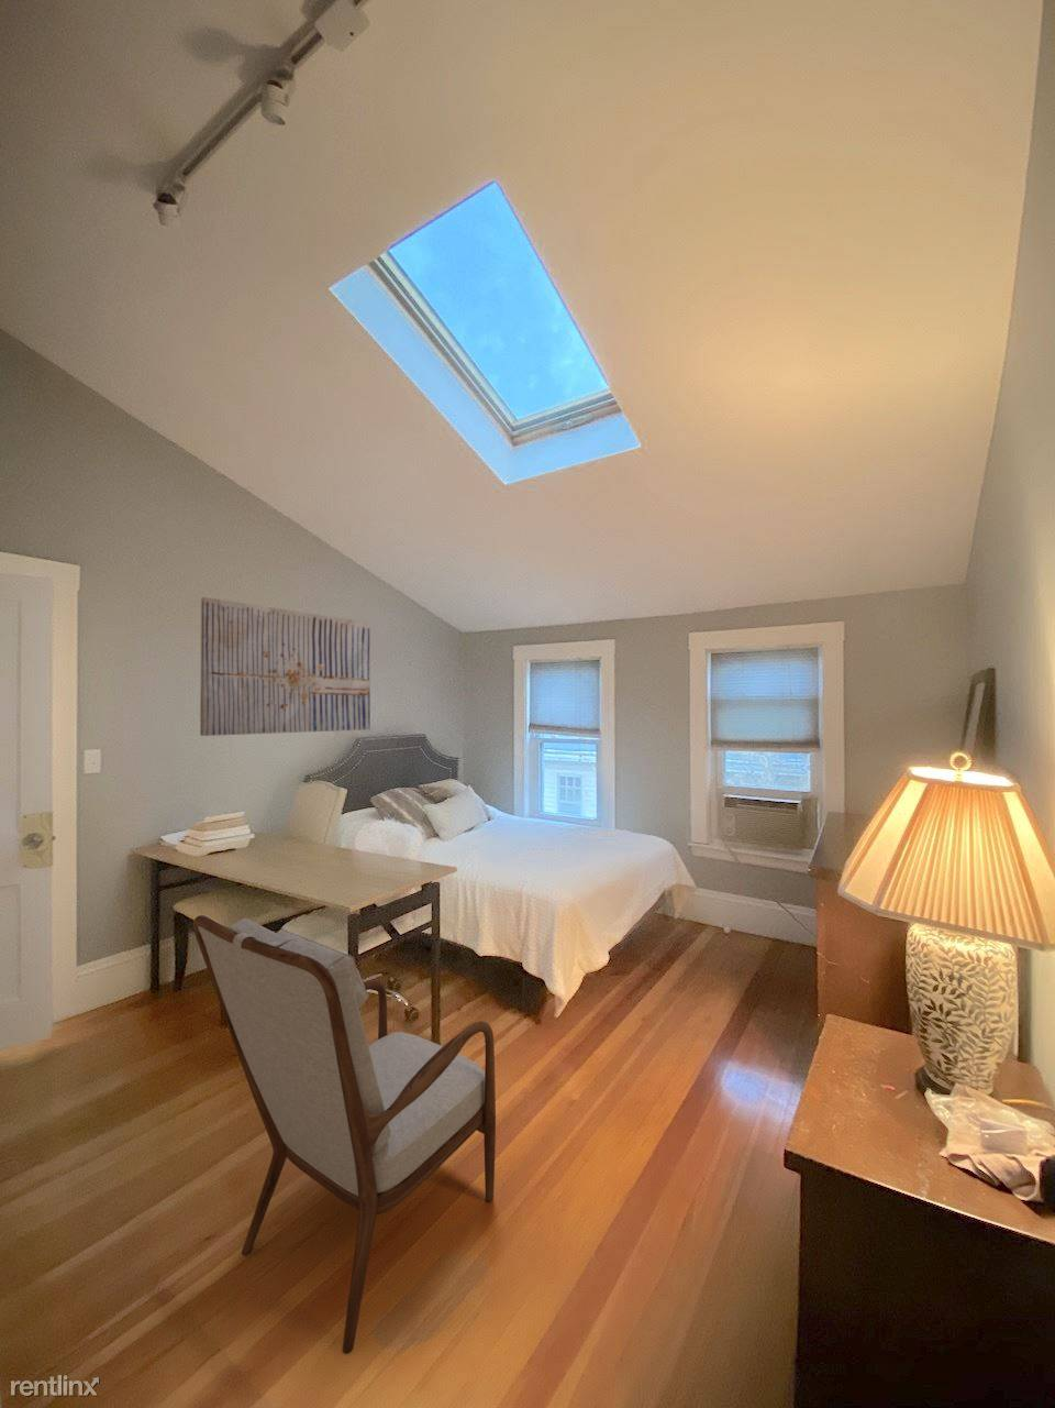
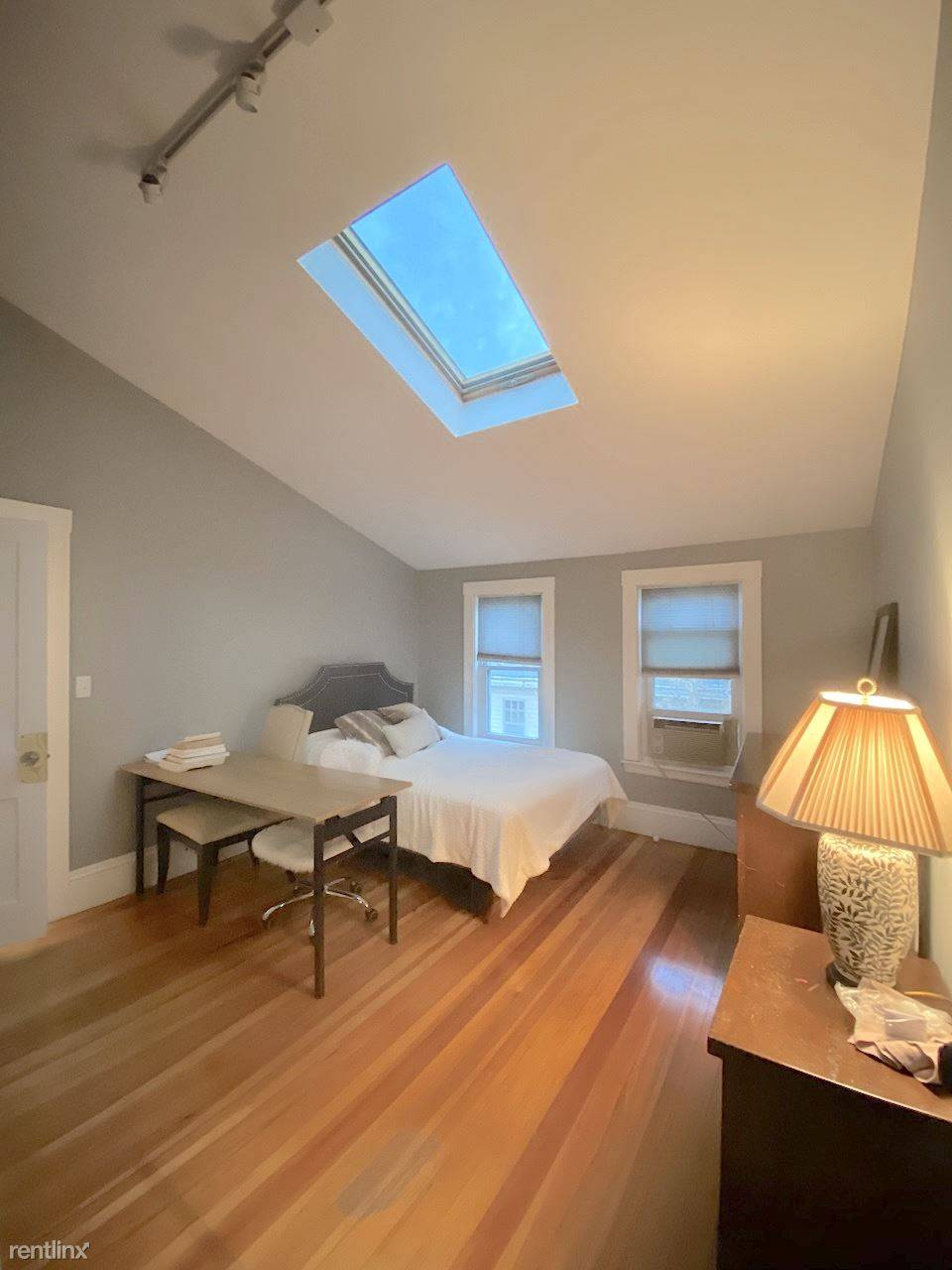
- wall art (296, 672)
- armchair (359, 1062)
